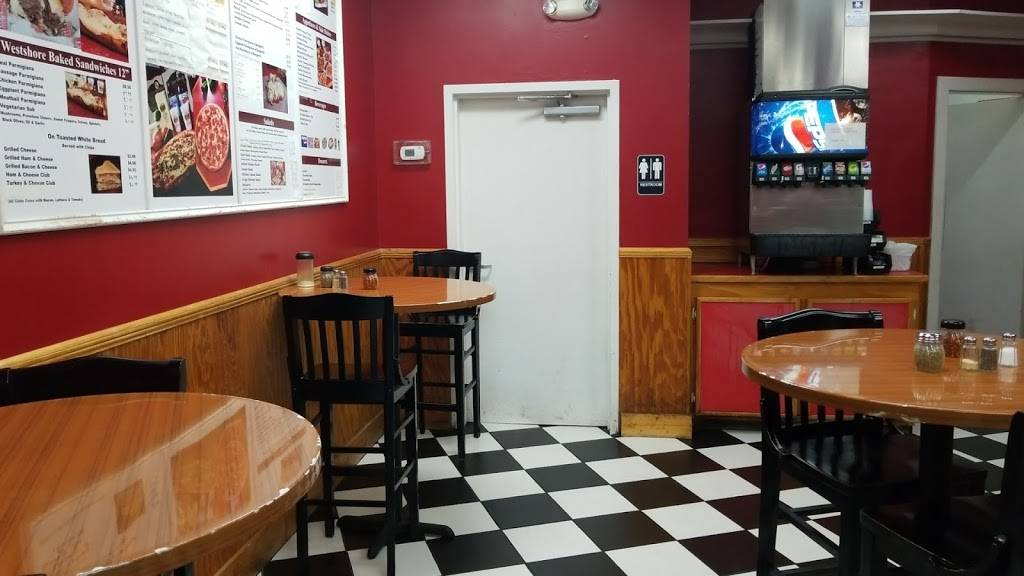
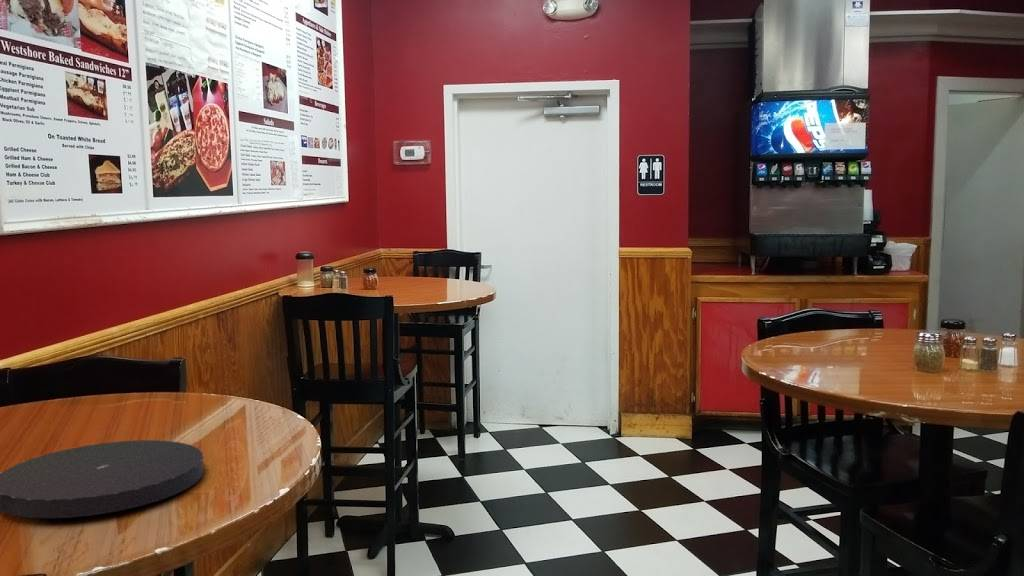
+ plate (103, 474)
